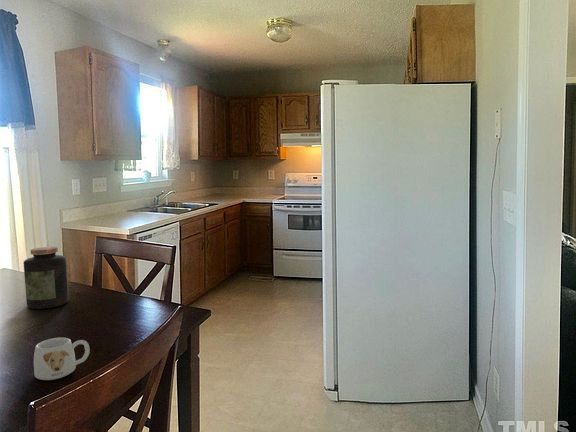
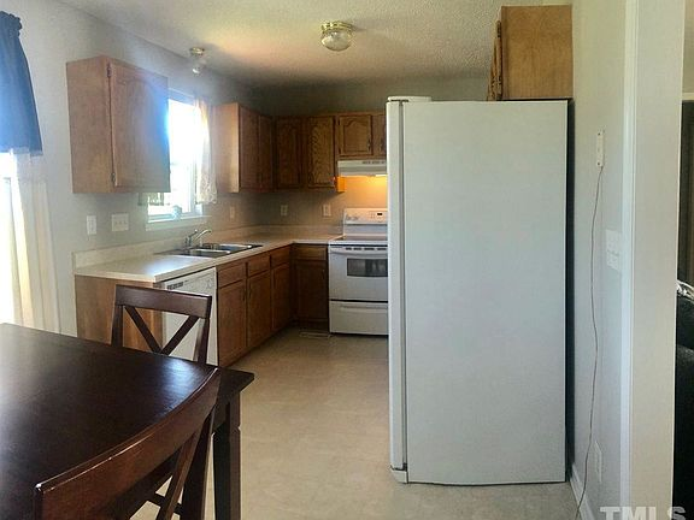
- mug (62, 356)
- jar (46, 276)
